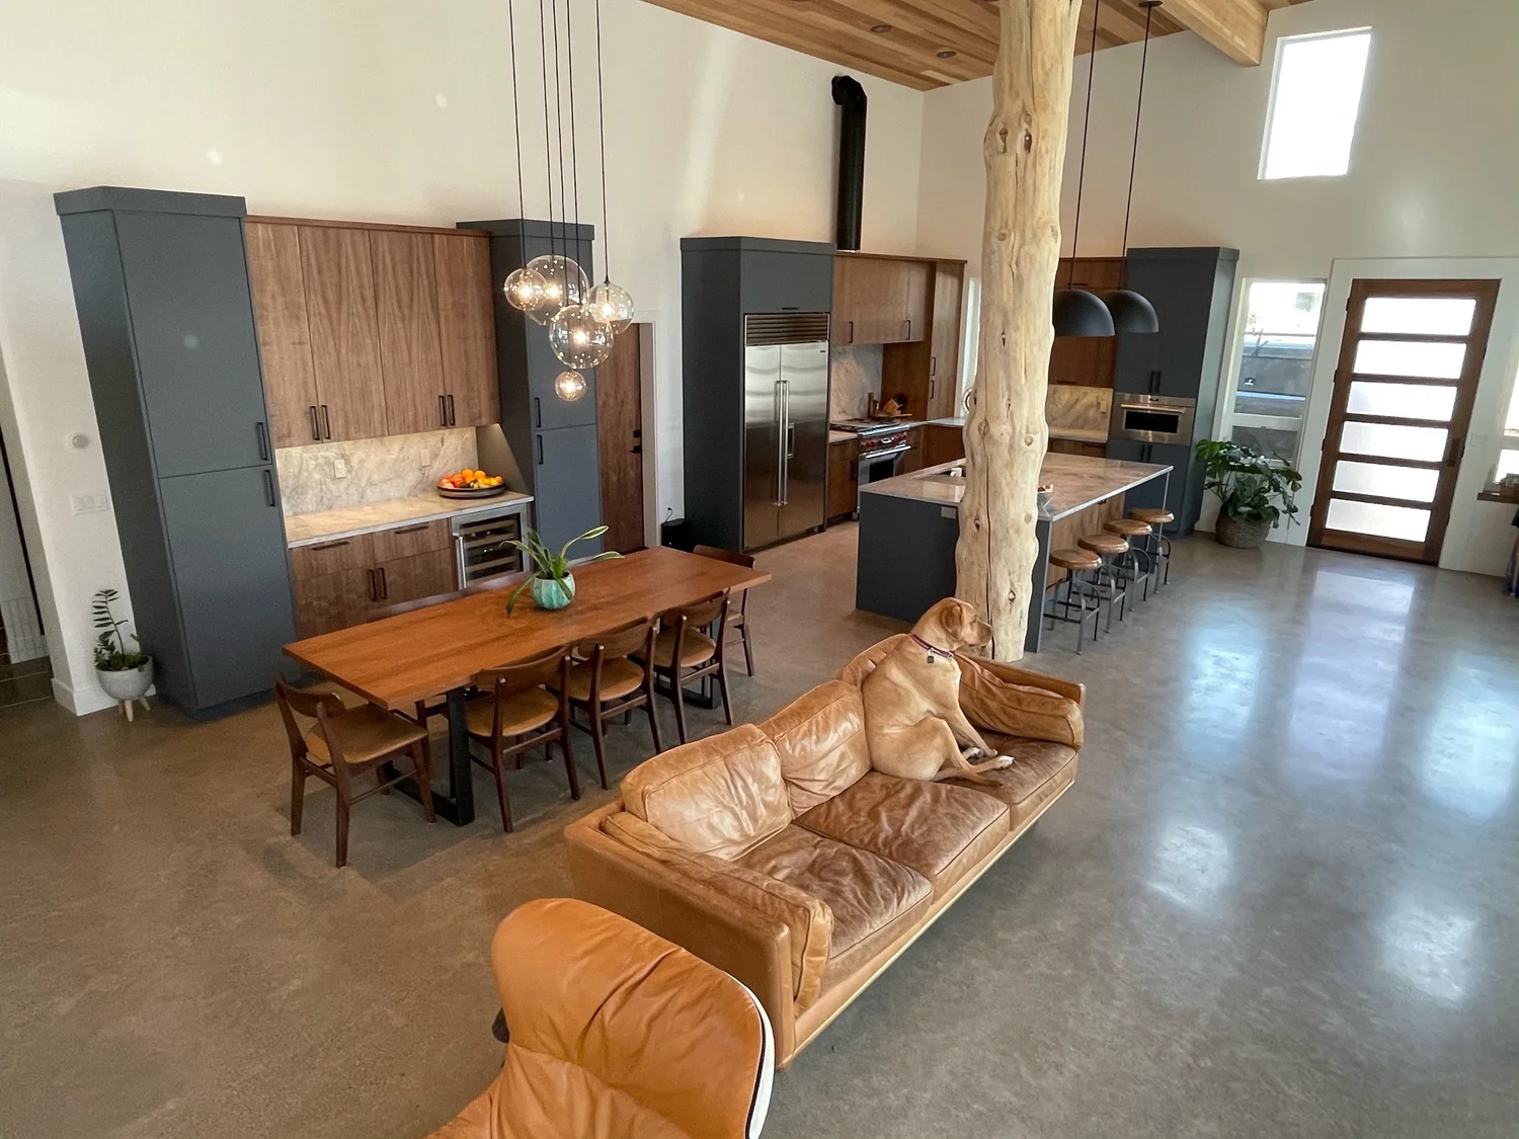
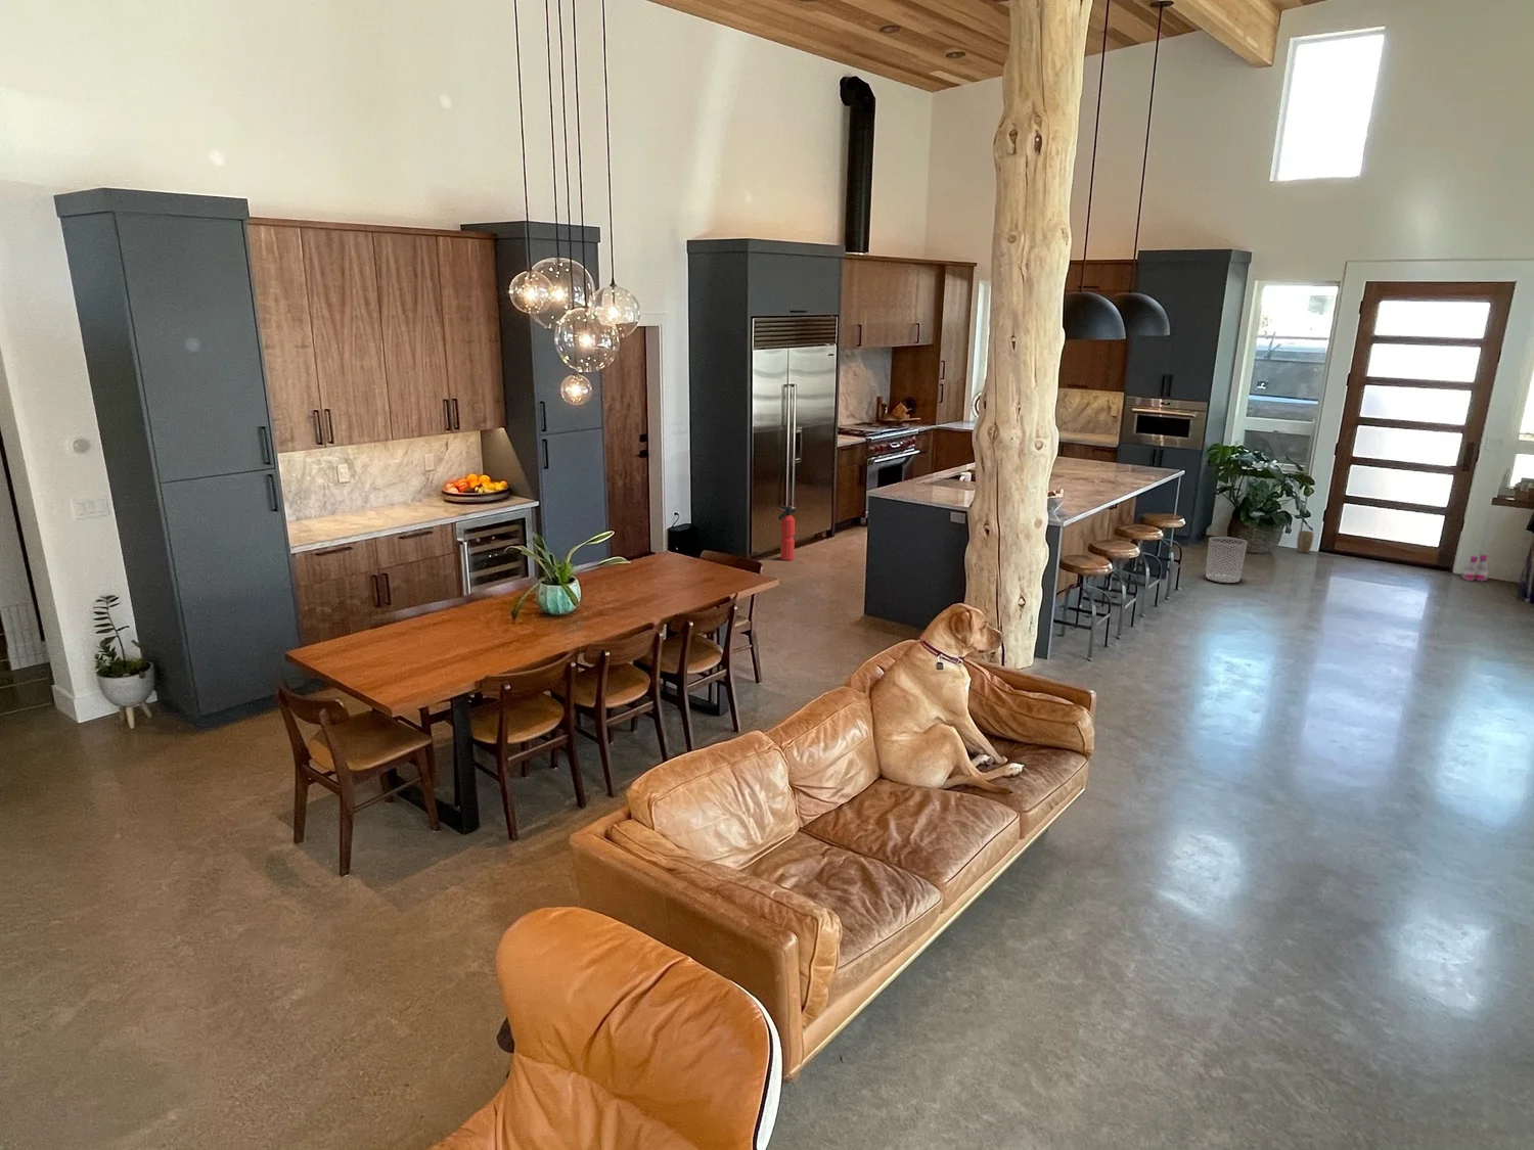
+ boots (1477, 567)
+ waste bin (1225, 559)
+ plant pot (1305, 541)
+ fire extinguisher (786, 533)
